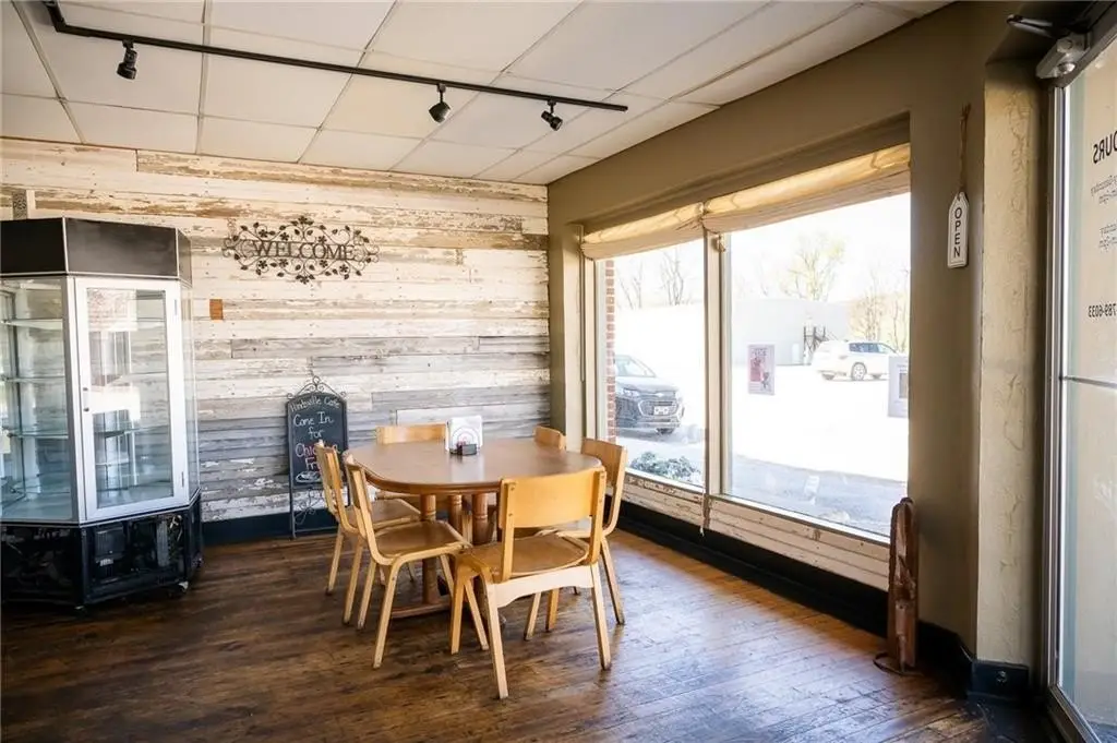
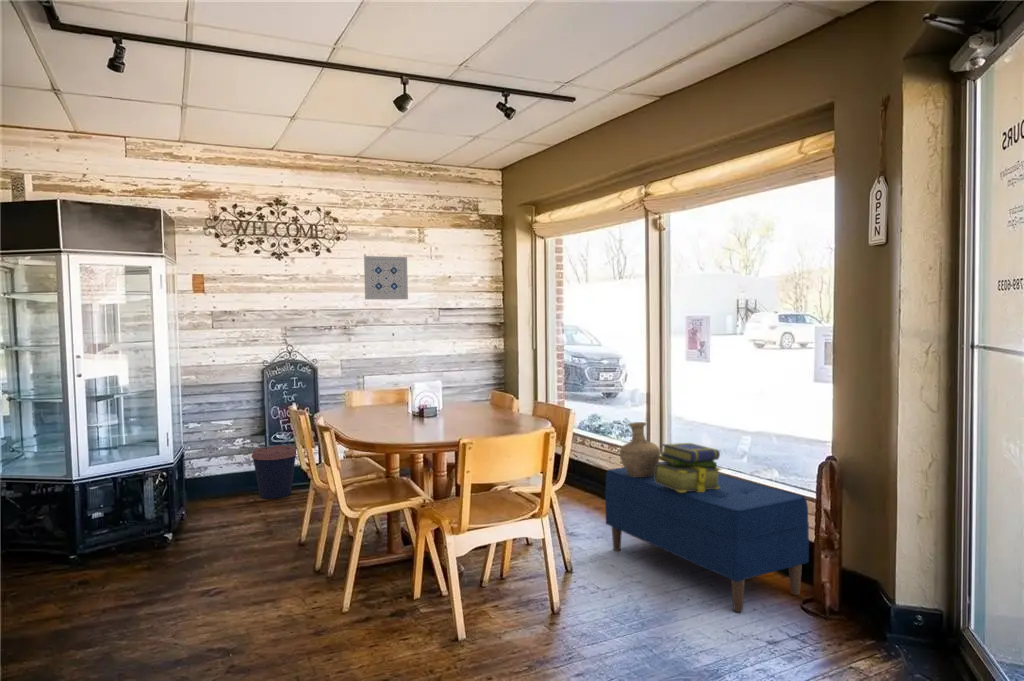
+ coffee cup (275, 472)
+ vase (641, 449)
+ wall art (386, 278)
+ bench (697, 525)
+ stack of books (687, 465)
